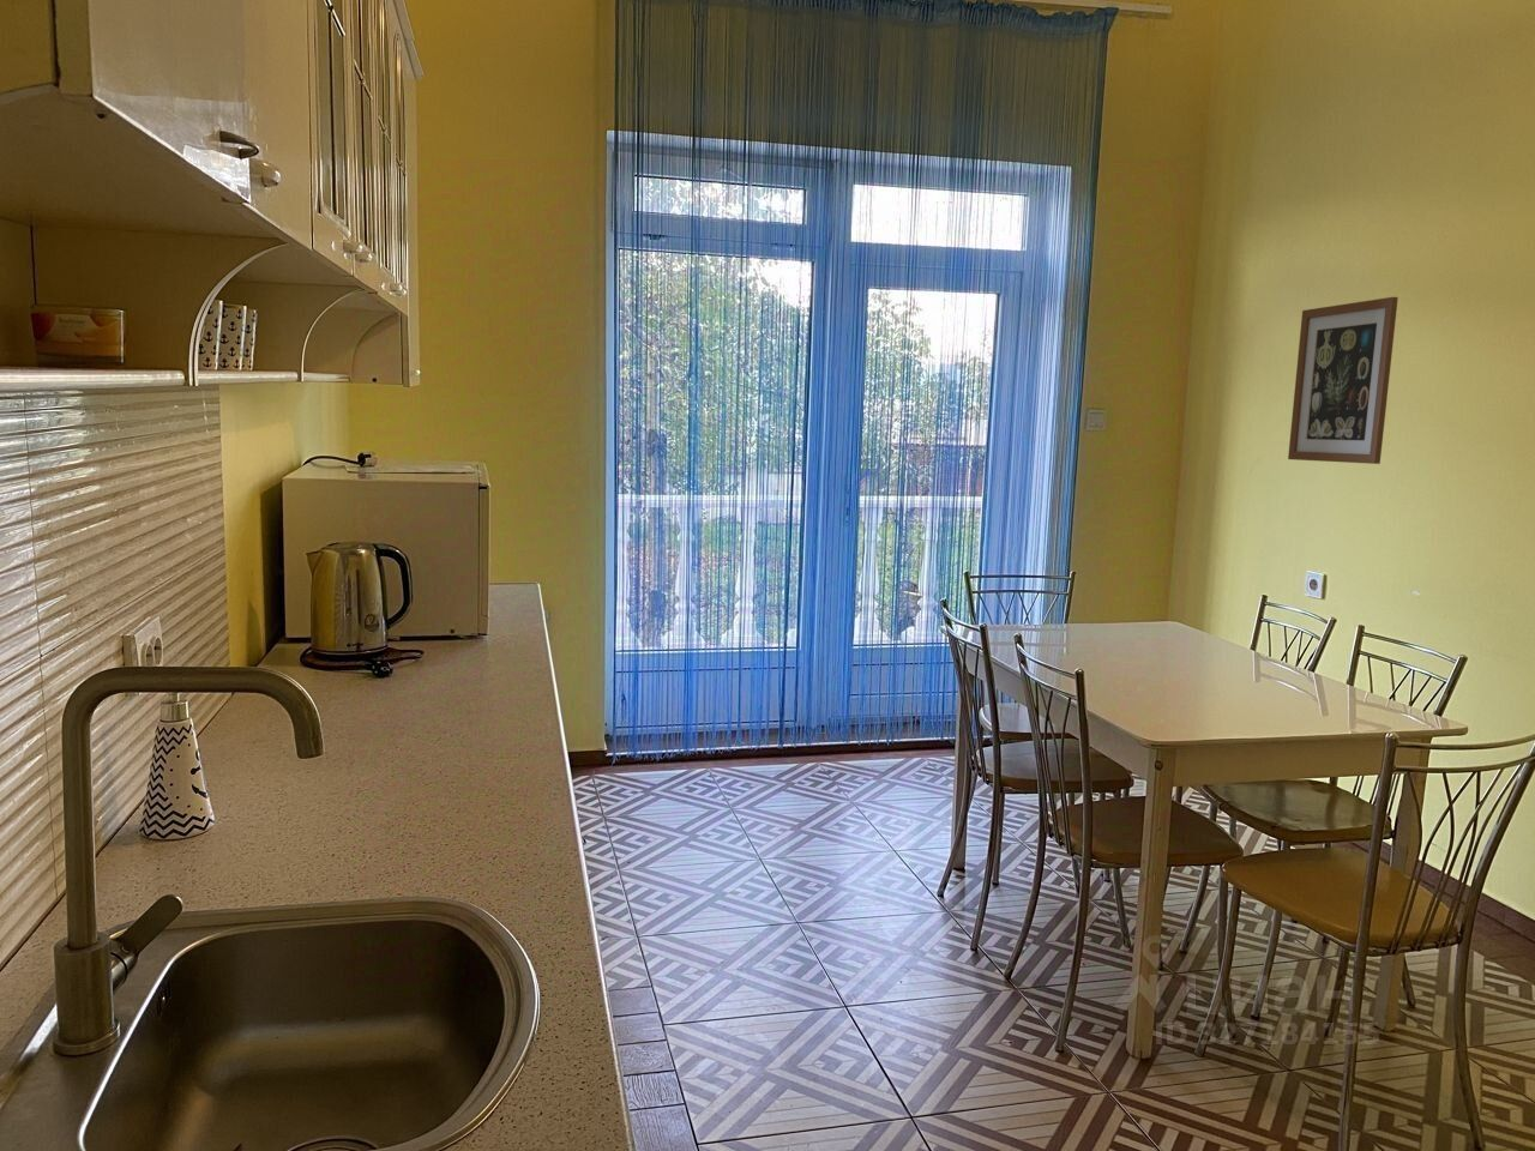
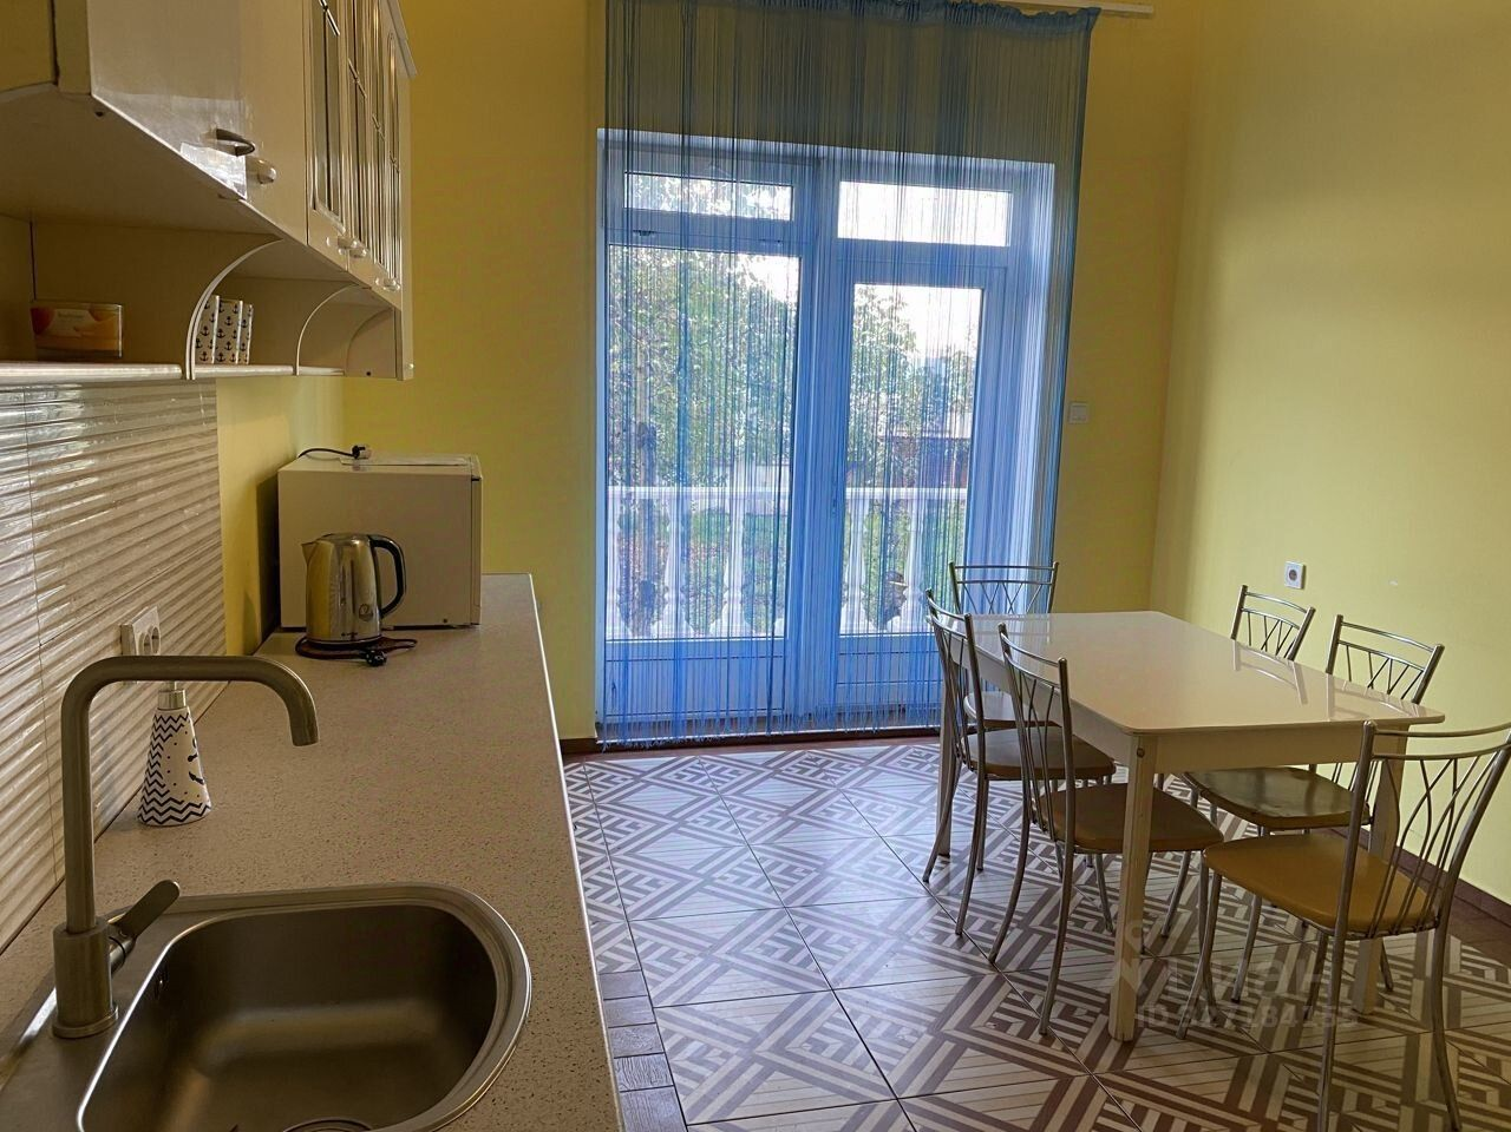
- wall art (1338, 382)
